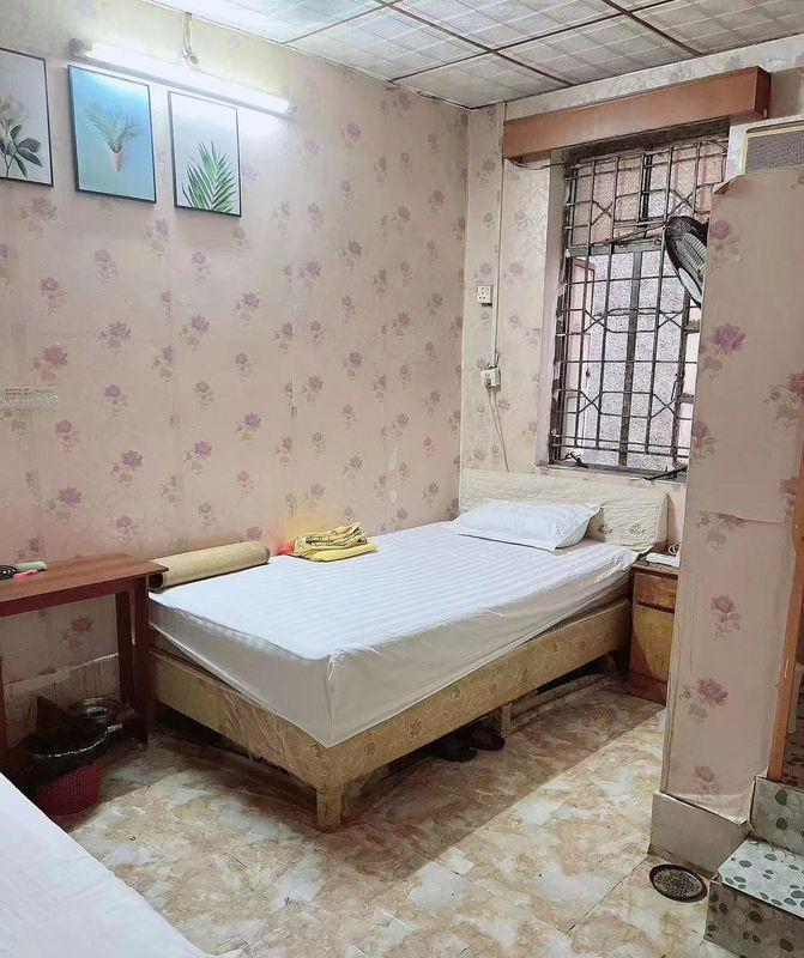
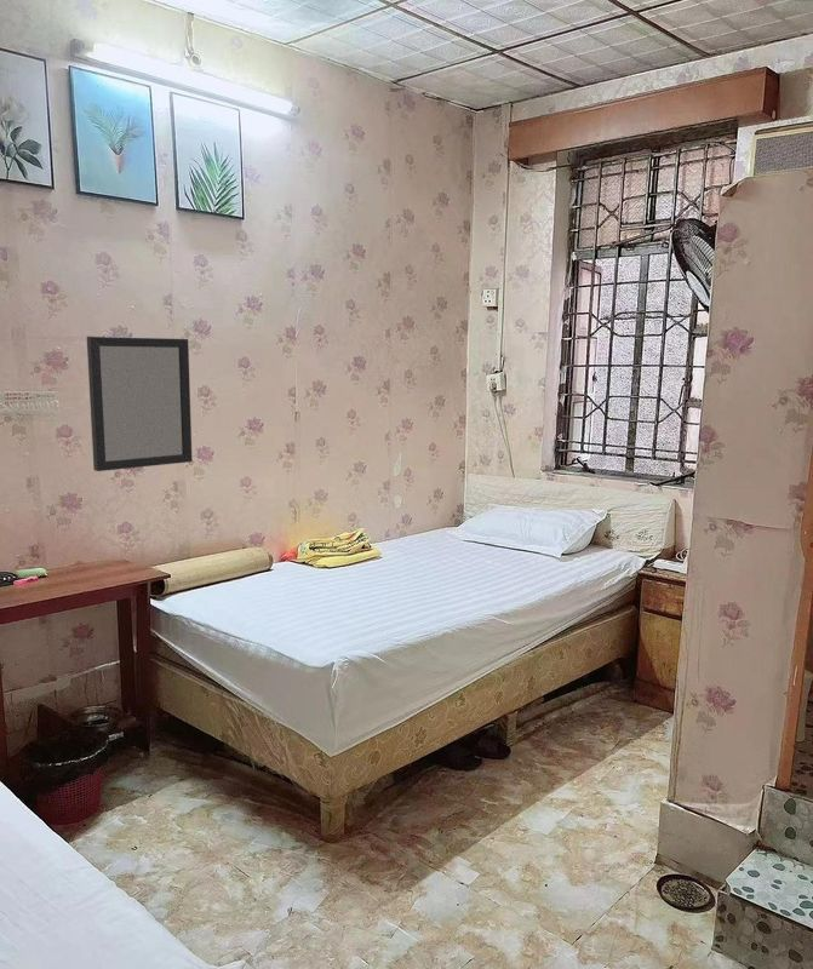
+ home mirror (142, 402)
